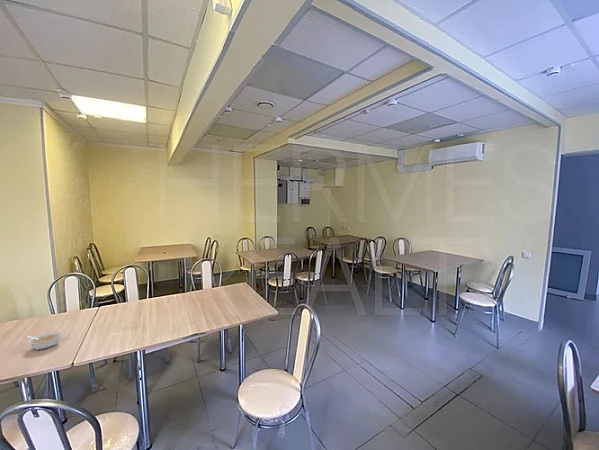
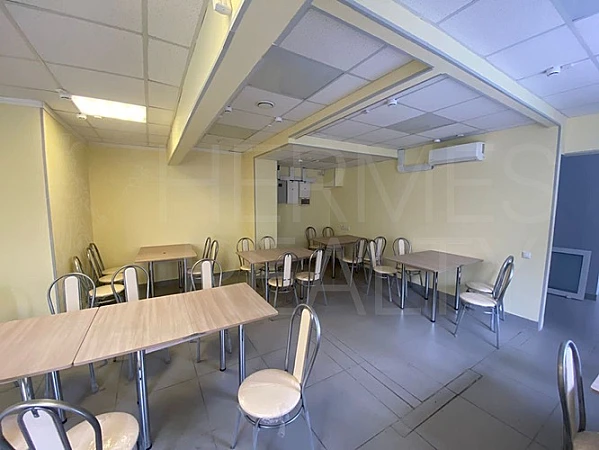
- legume (44, 341)
